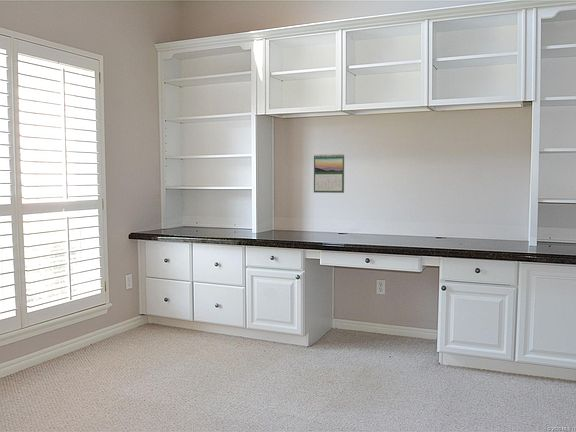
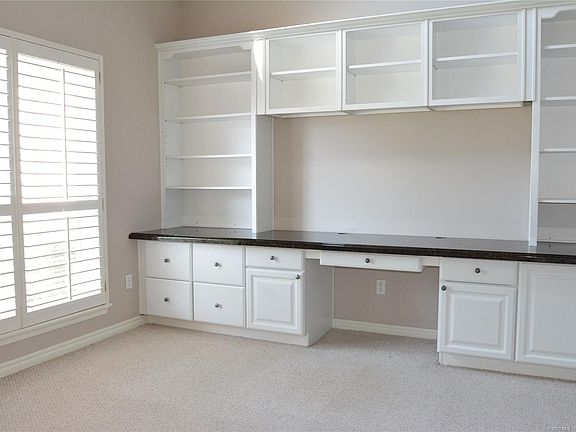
- calendar (328, 173)
